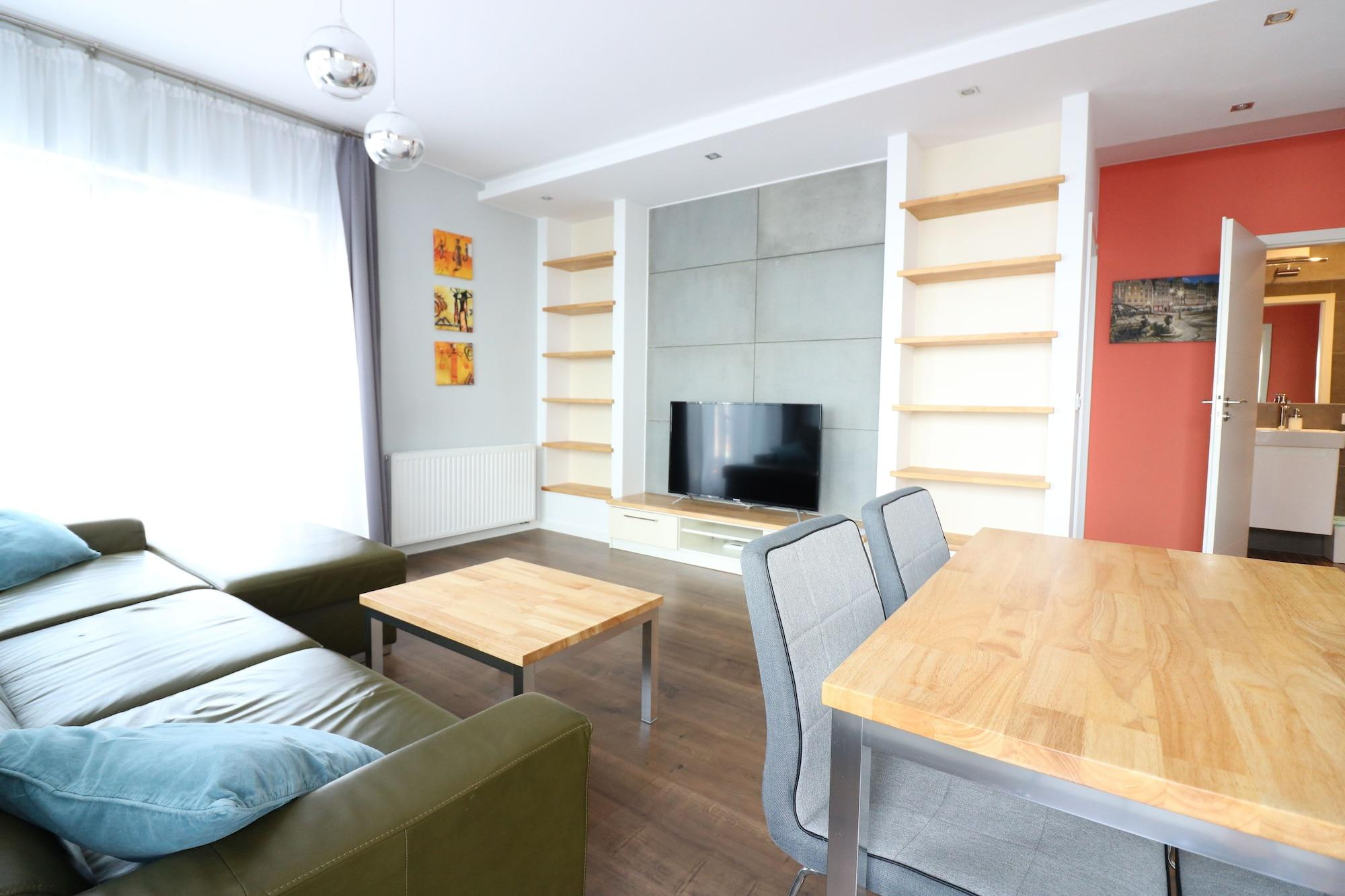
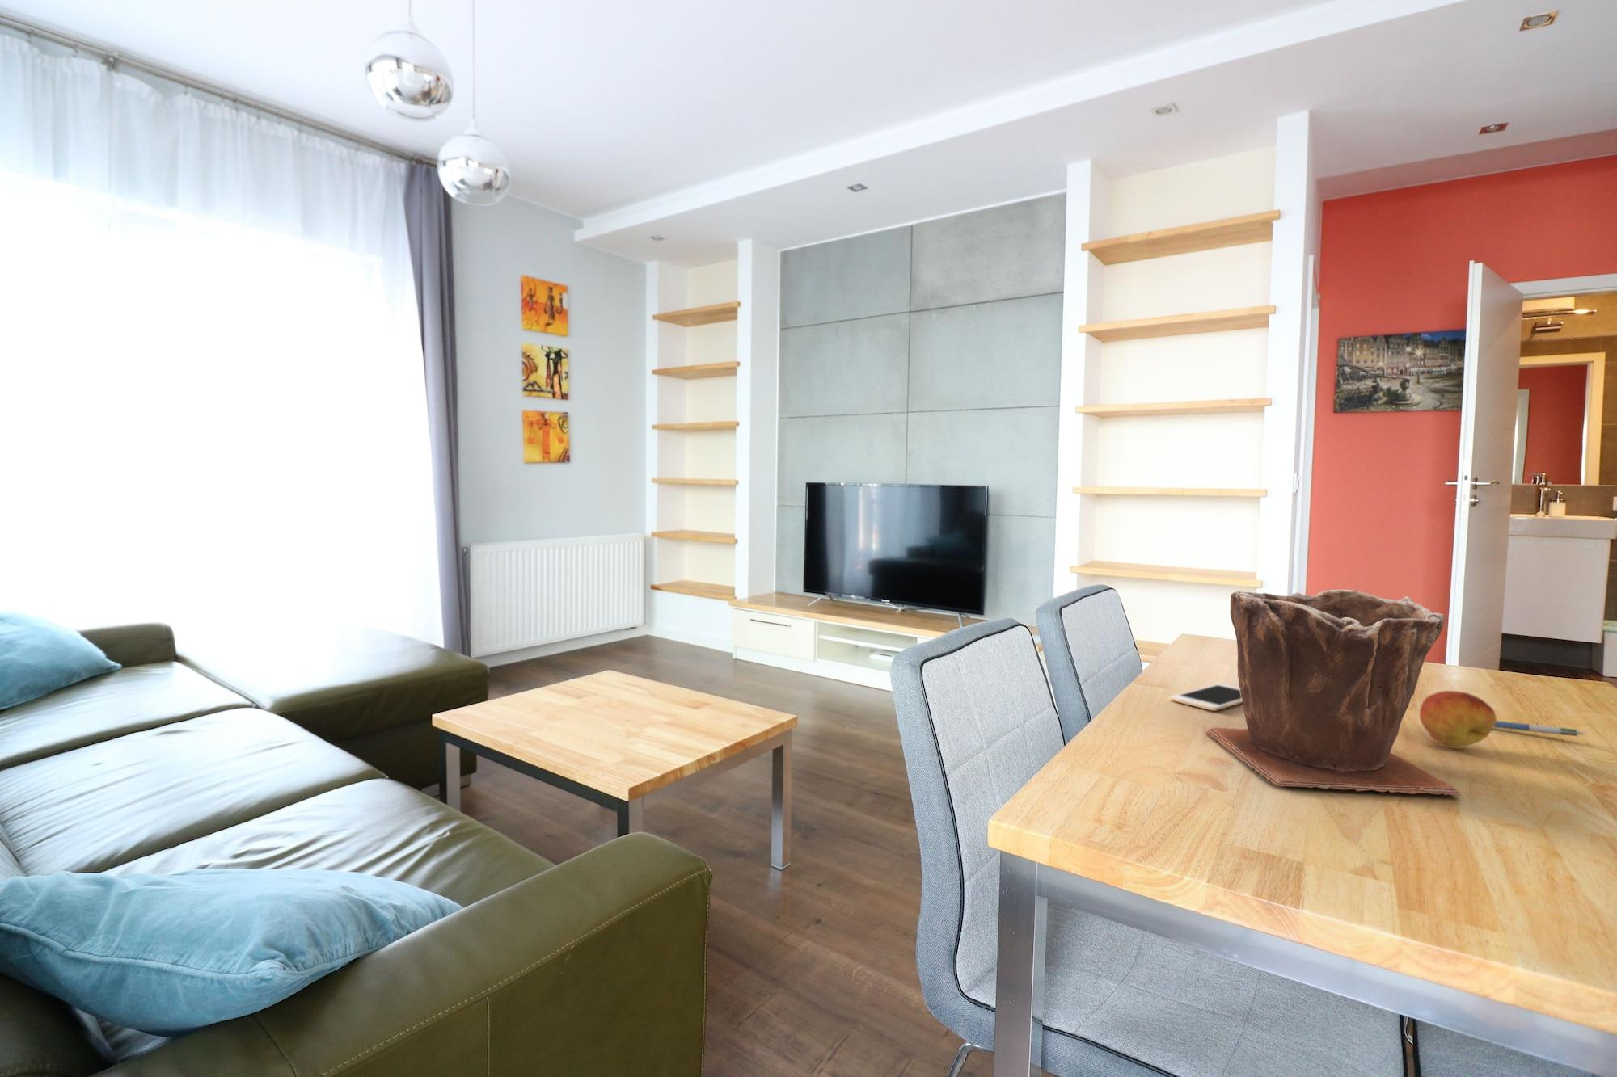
+ cell phone (1217, 696)
+ pen (1518, 726)
+ fruit (1455, 719)
+ plant pot (1325, 678)
